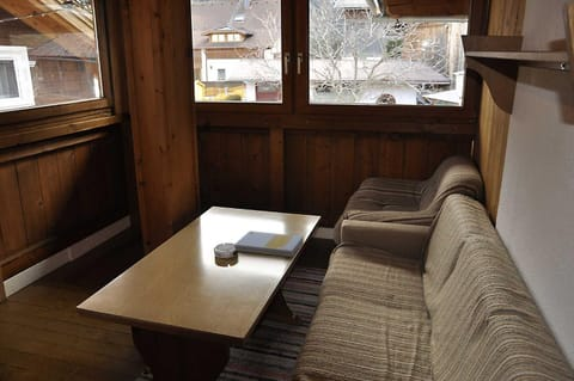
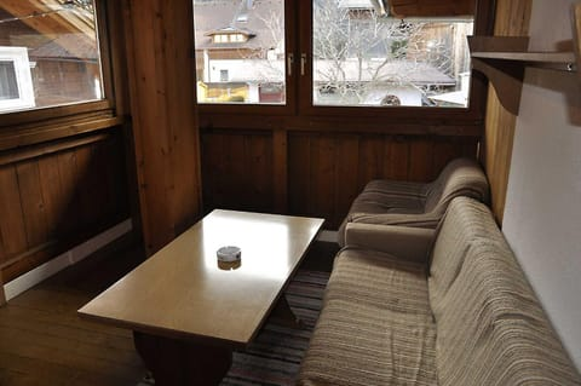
- book (269, 242)
